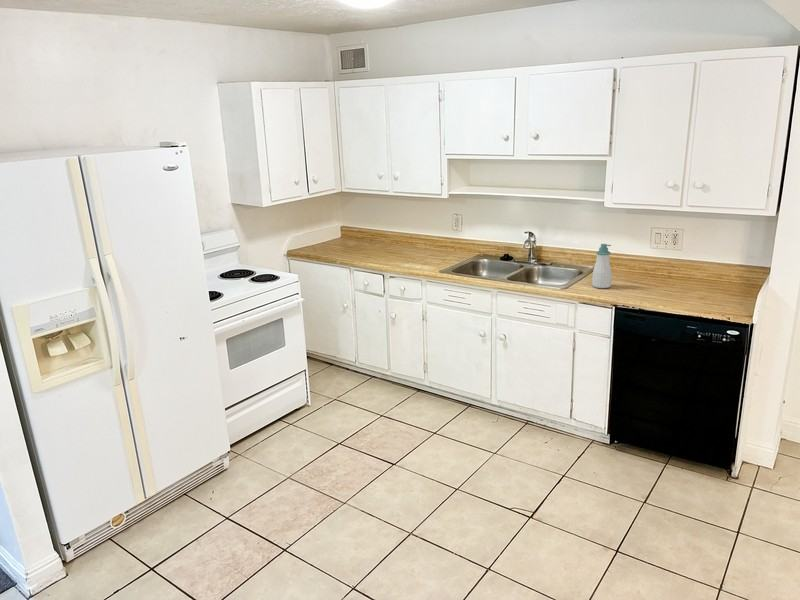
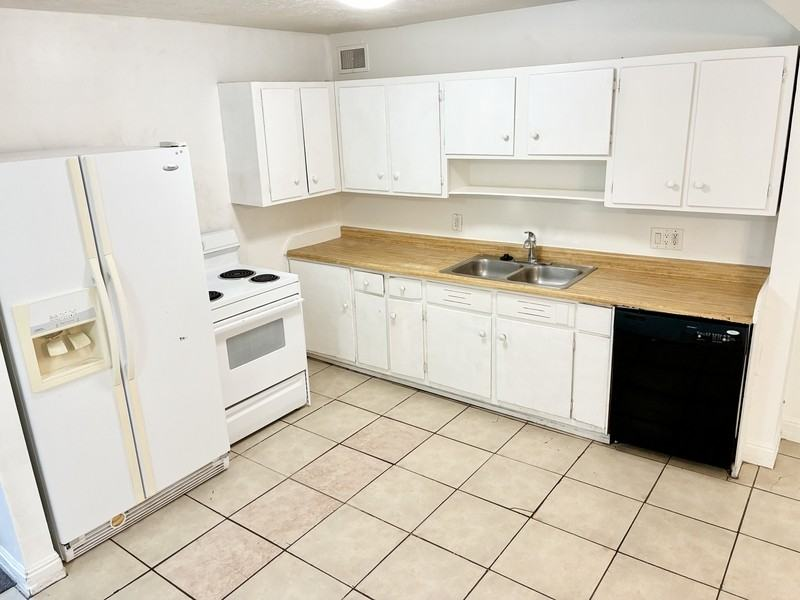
- soap bottle (602, 265)
